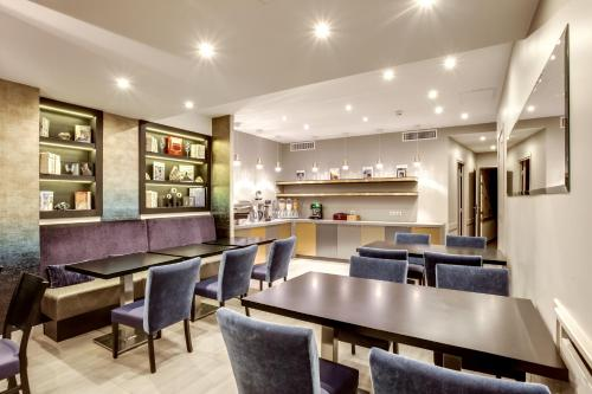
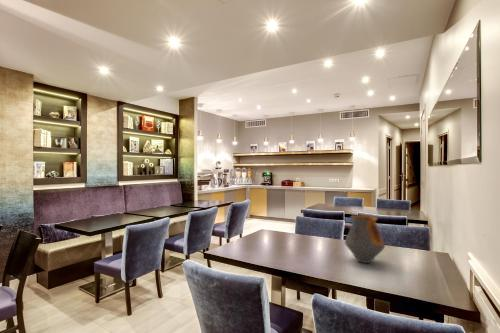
+ vase (364, 239)
